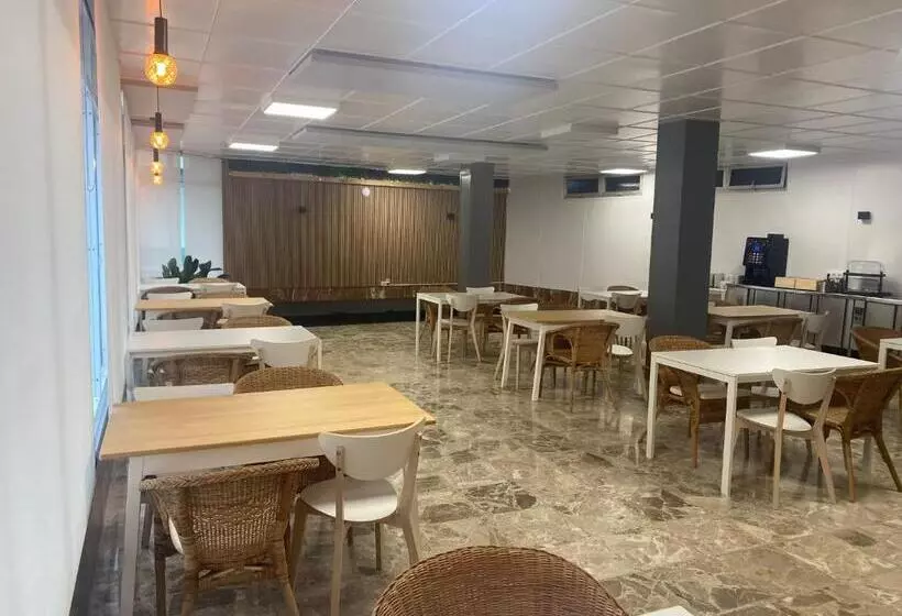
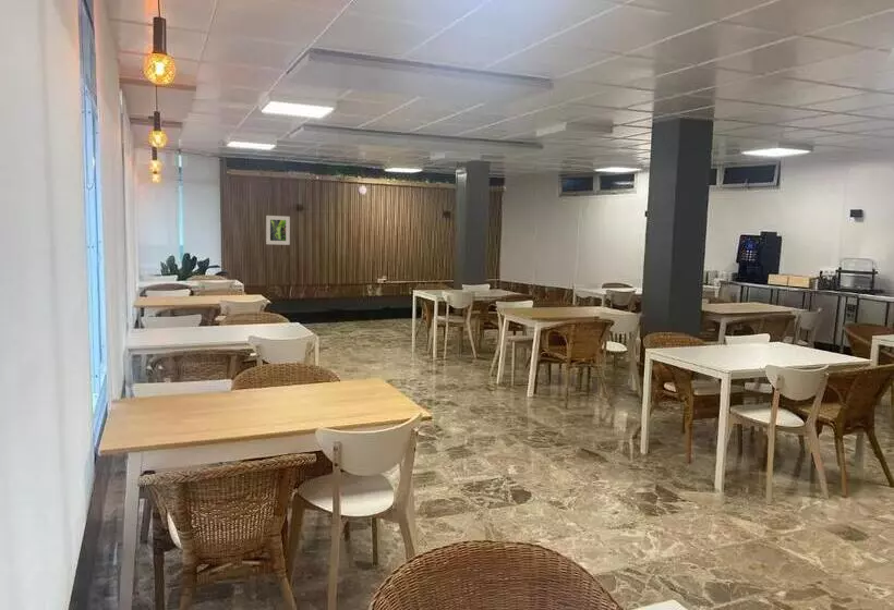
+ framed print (278, 230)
